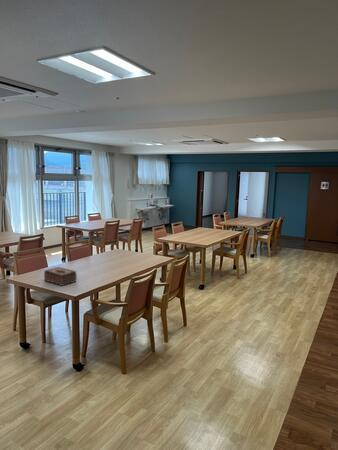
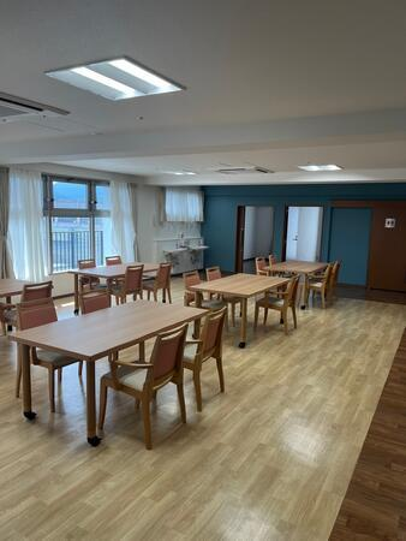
- tissue box (60, 276)
